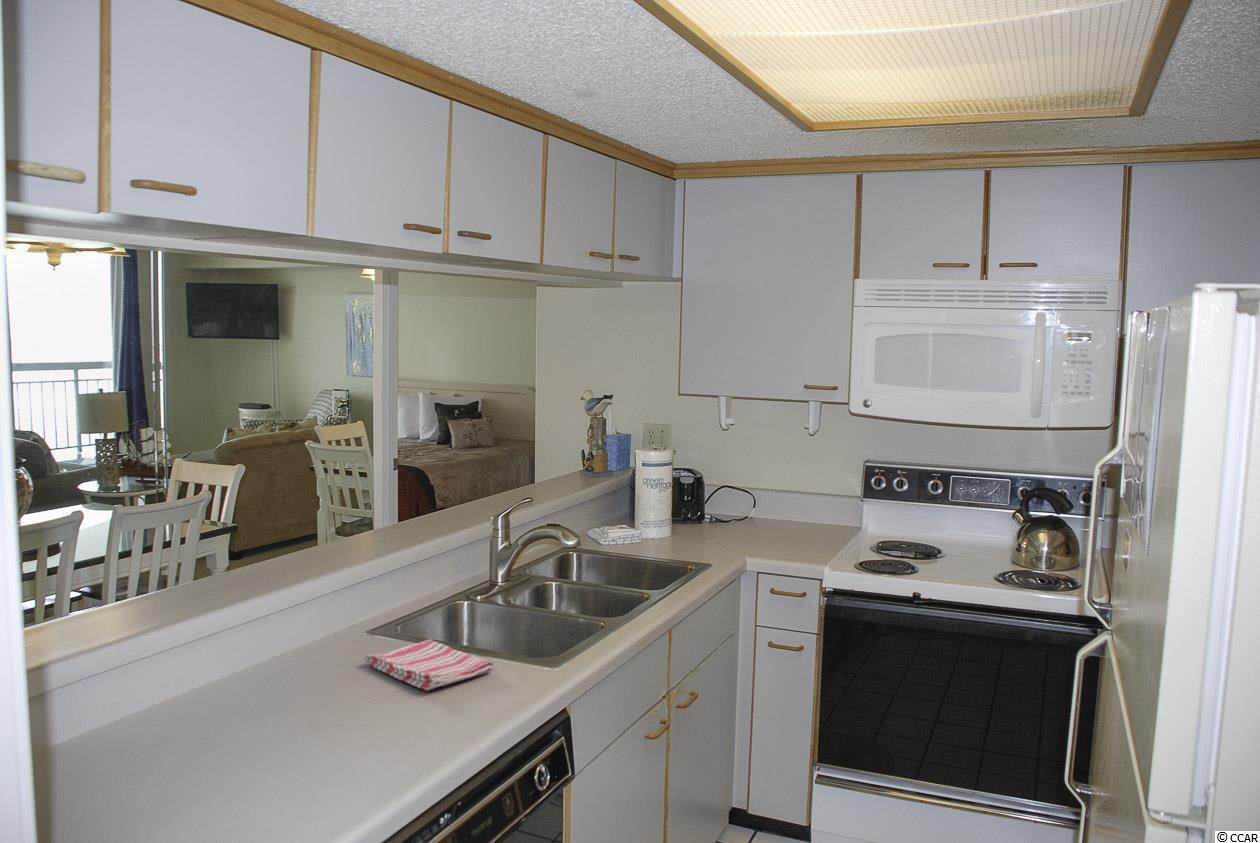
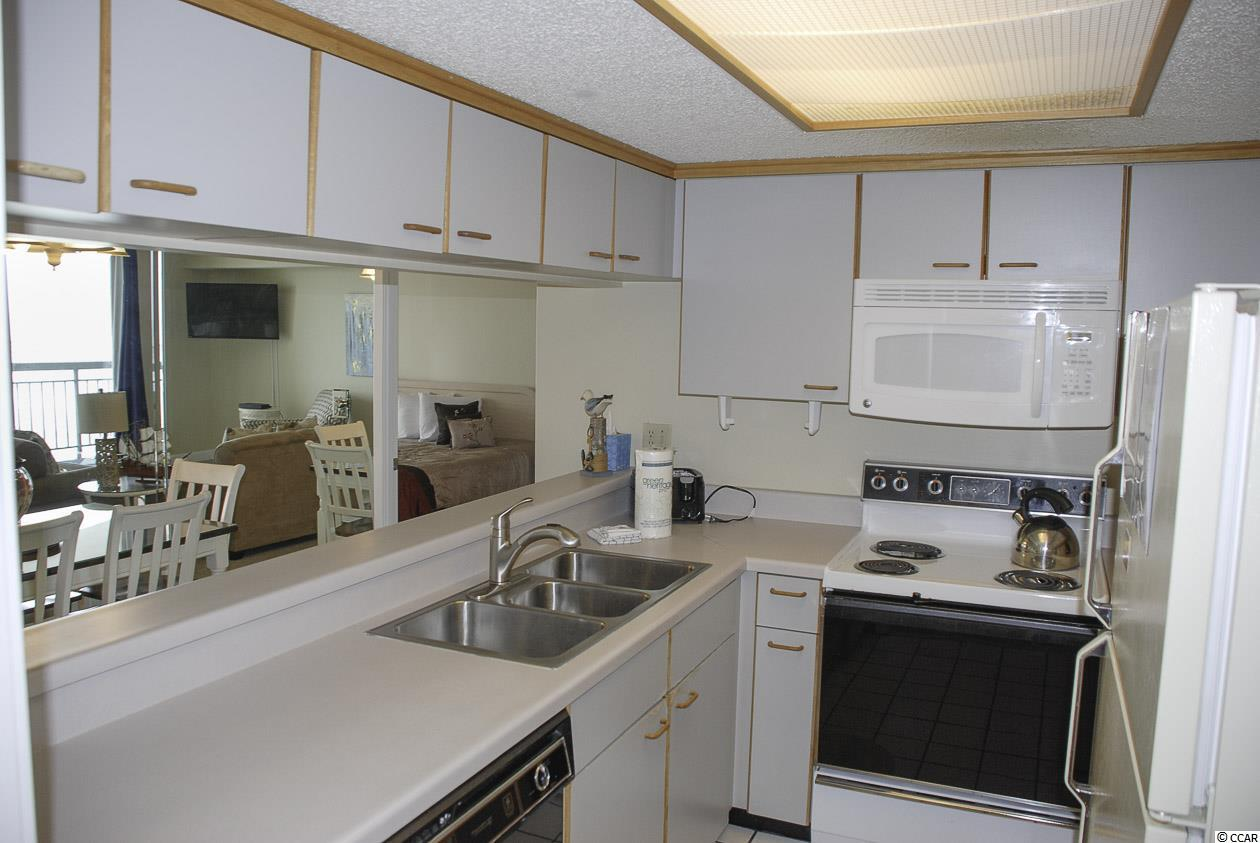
- dish towel (428, 660)
